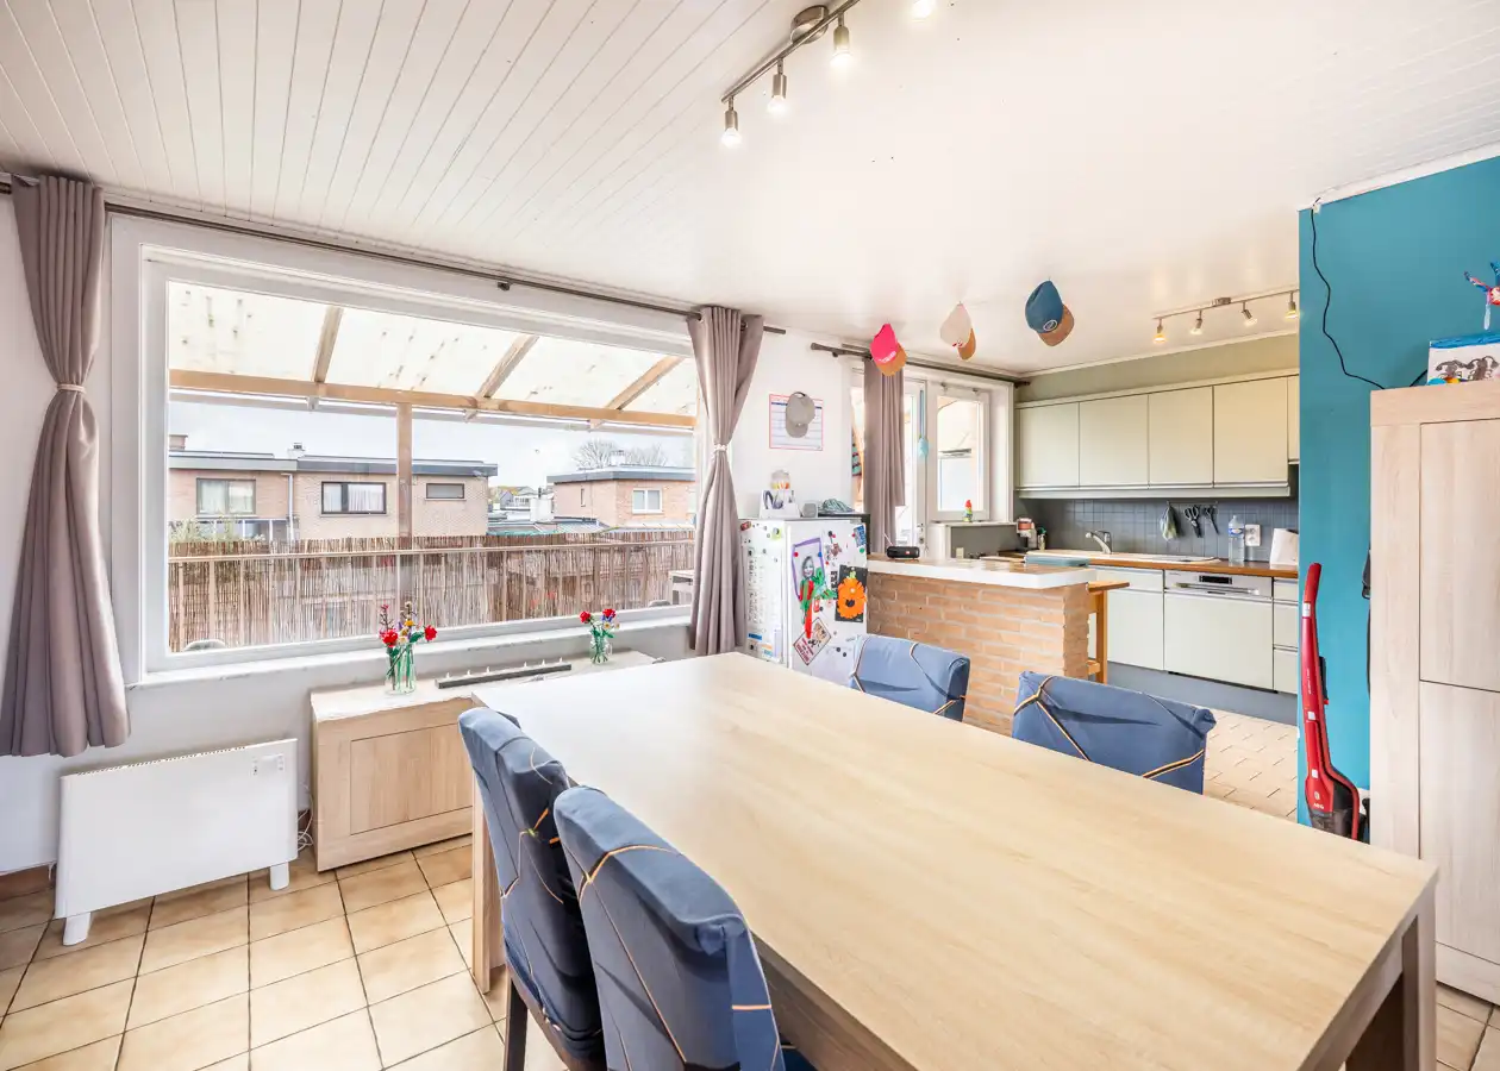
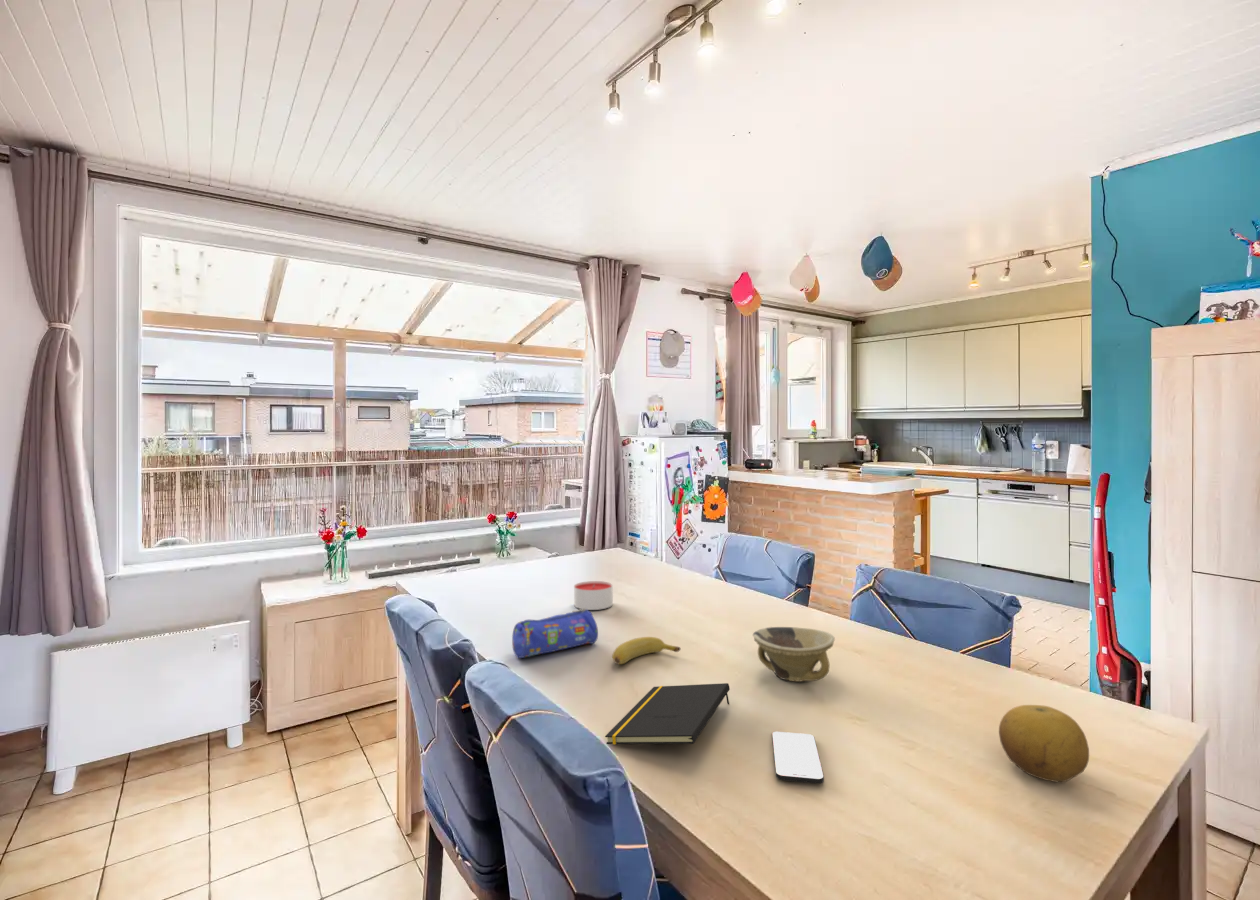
+ fruit (1042, 741)
+ bowl (793, 655)
+ smartphone (796, 755)
+ pencil case (556, 631)
+ banana (641, 651)
+ notepad (671, 711)
+ candle (593, 594)
